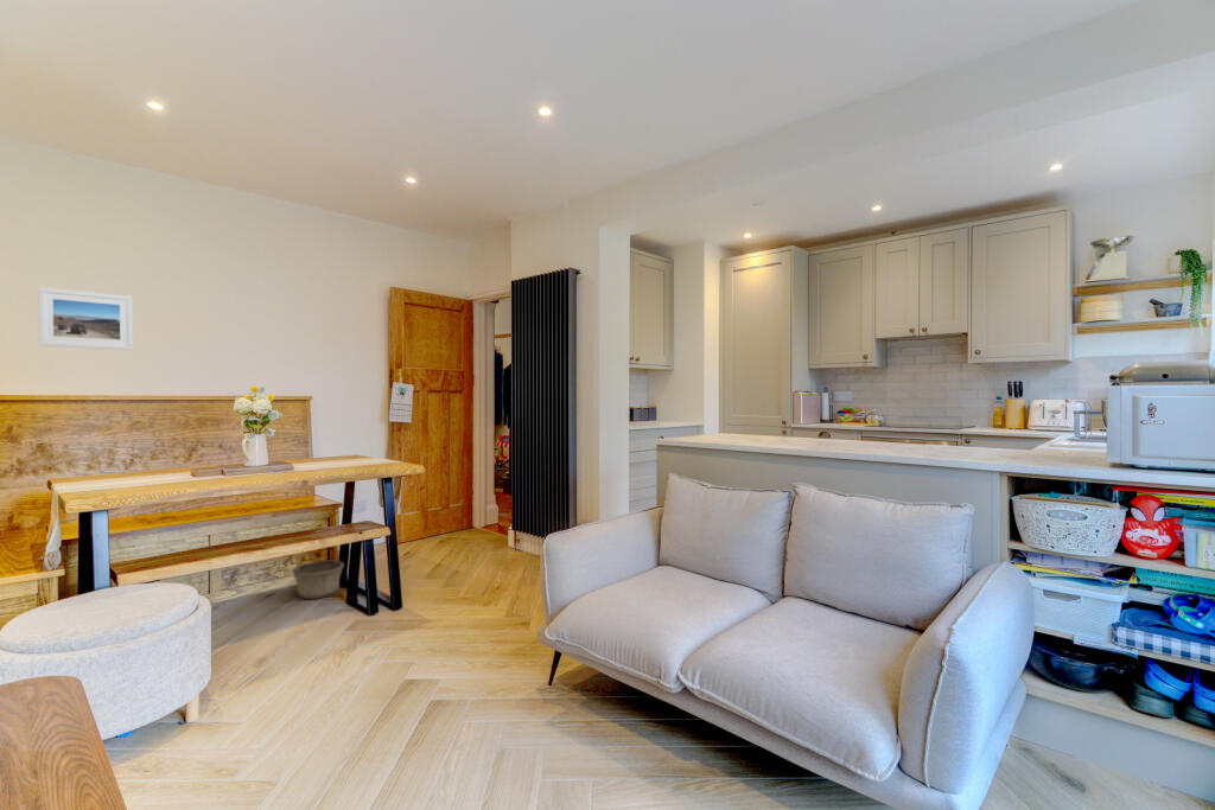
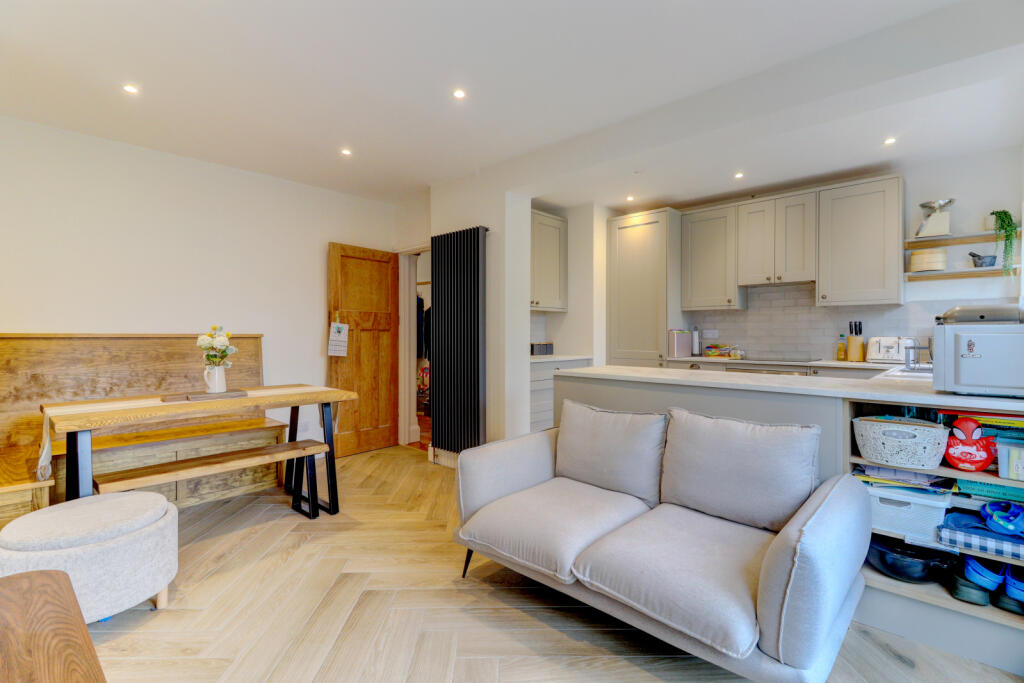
- basket (318, 568)
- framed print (87, 319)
